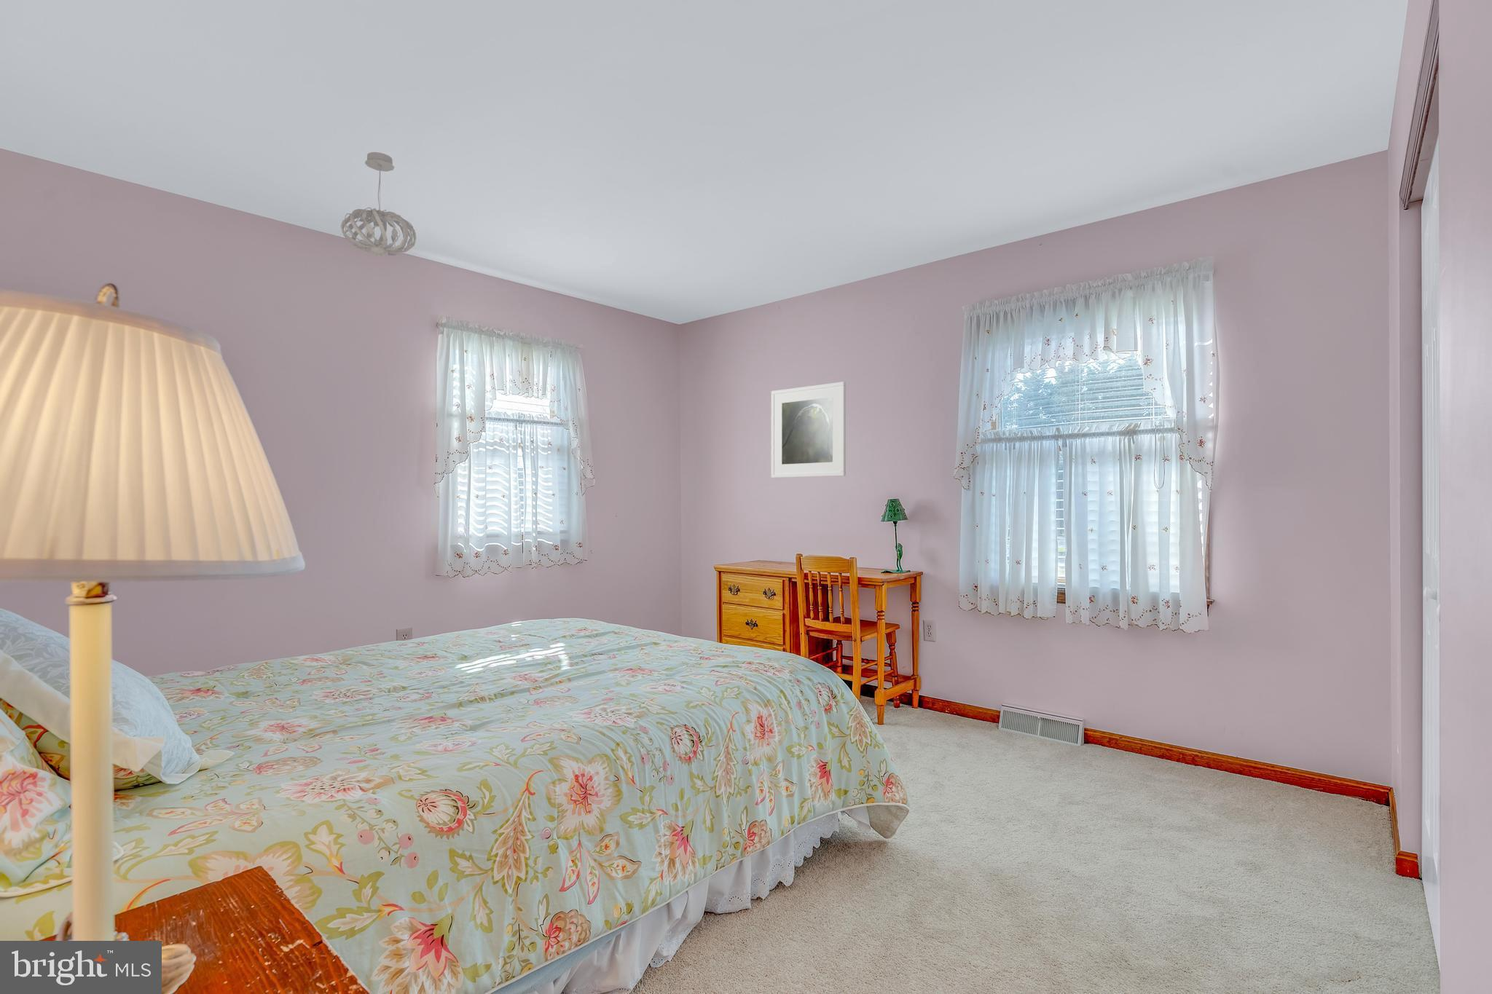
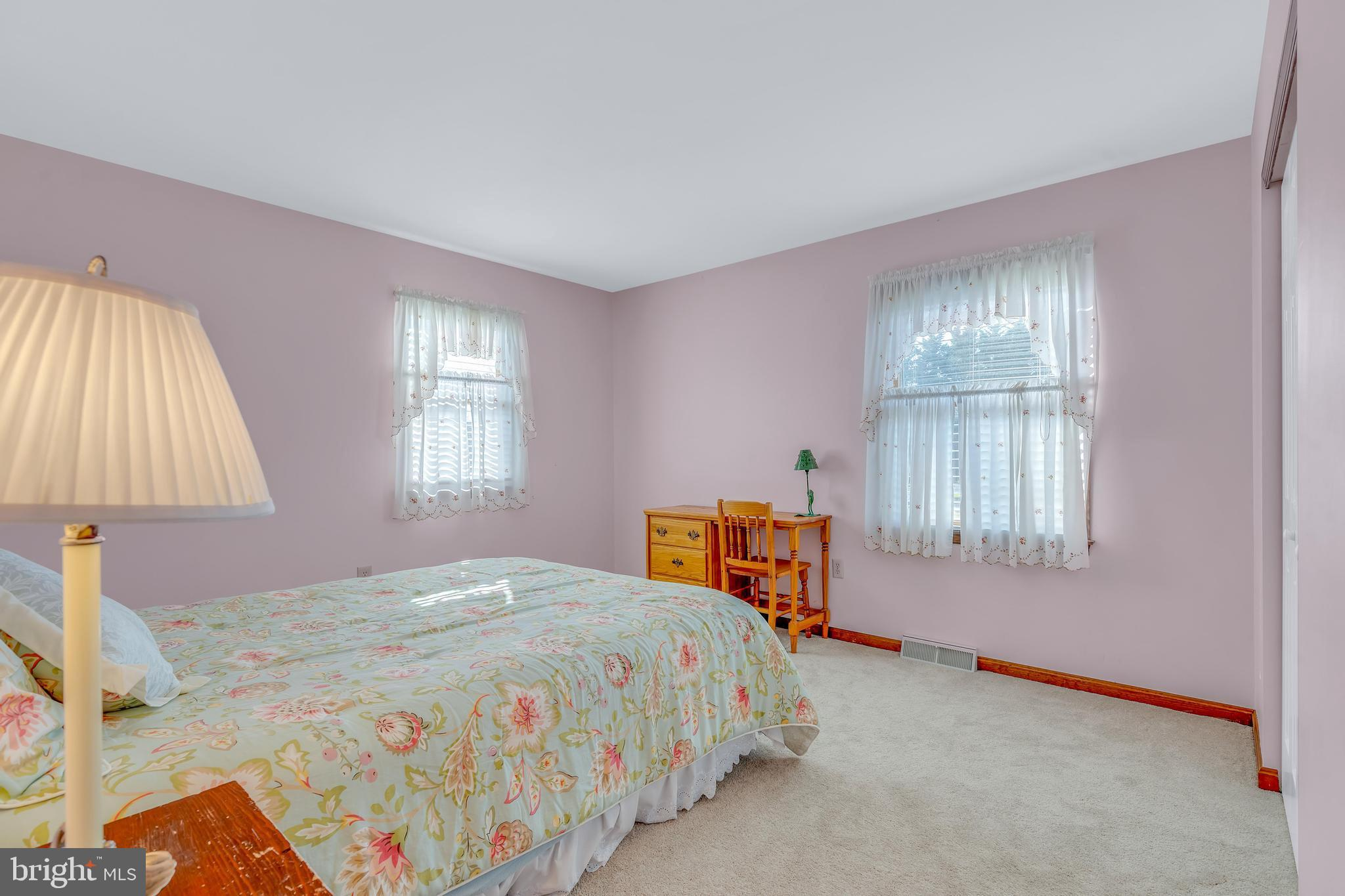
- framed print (806, 432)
- pendant light (379, 206)
